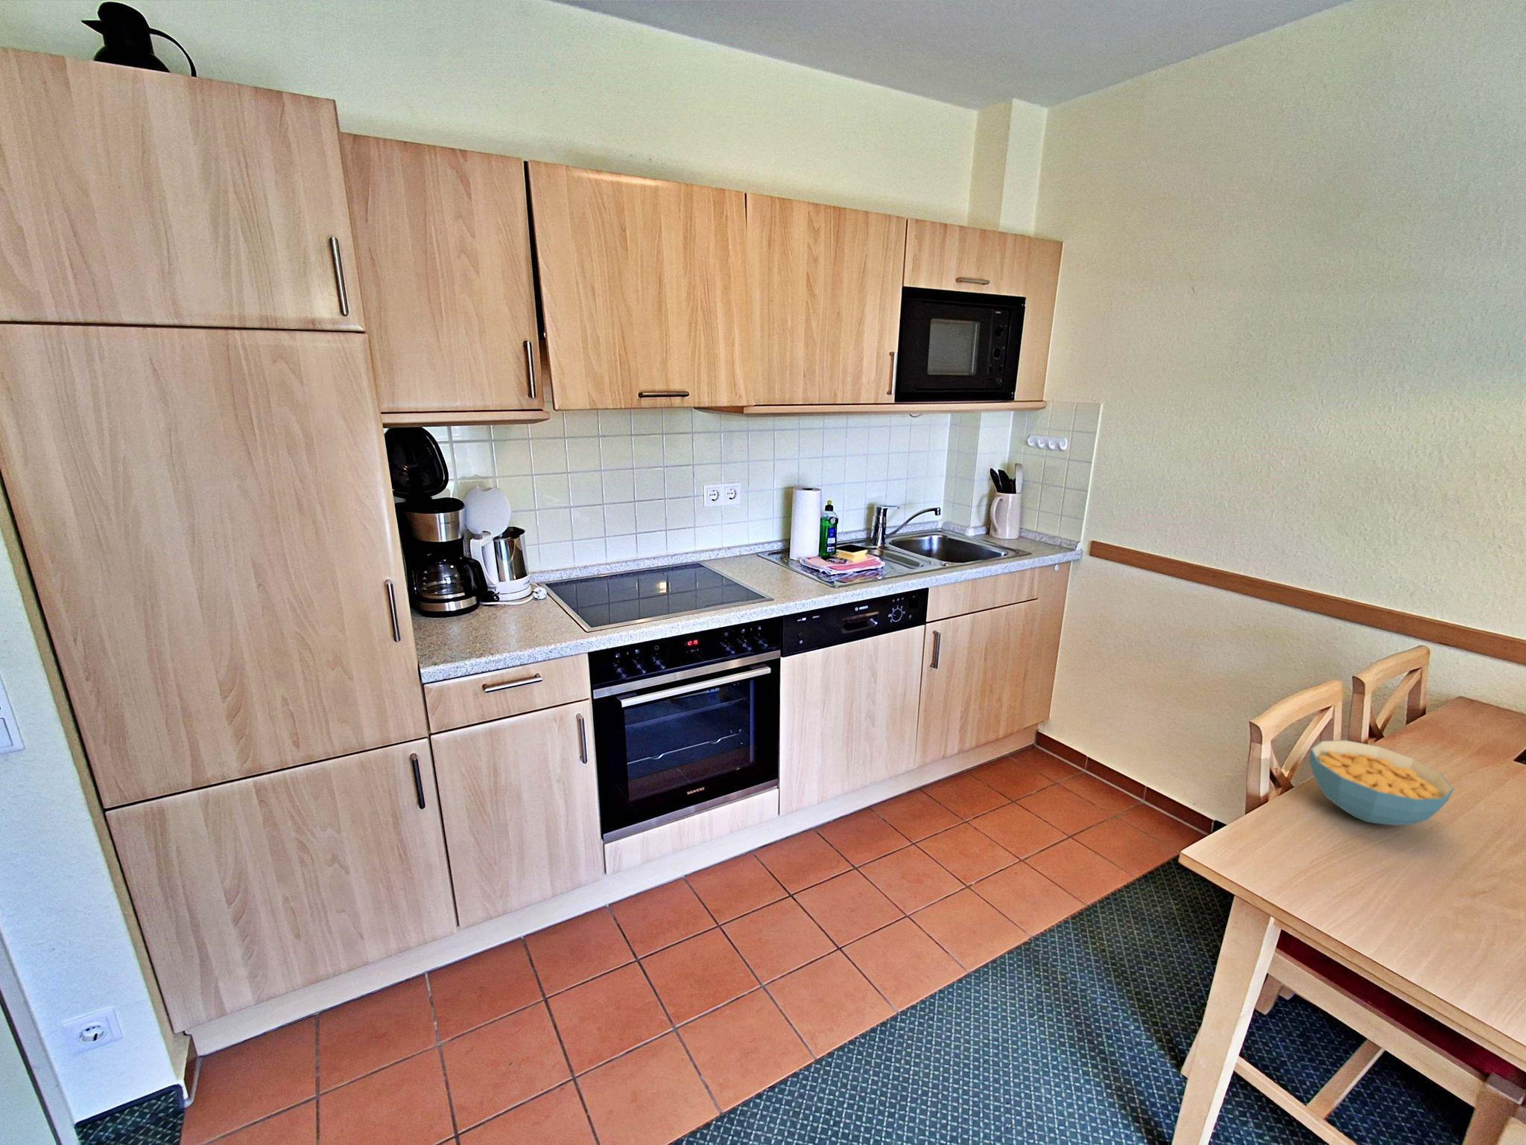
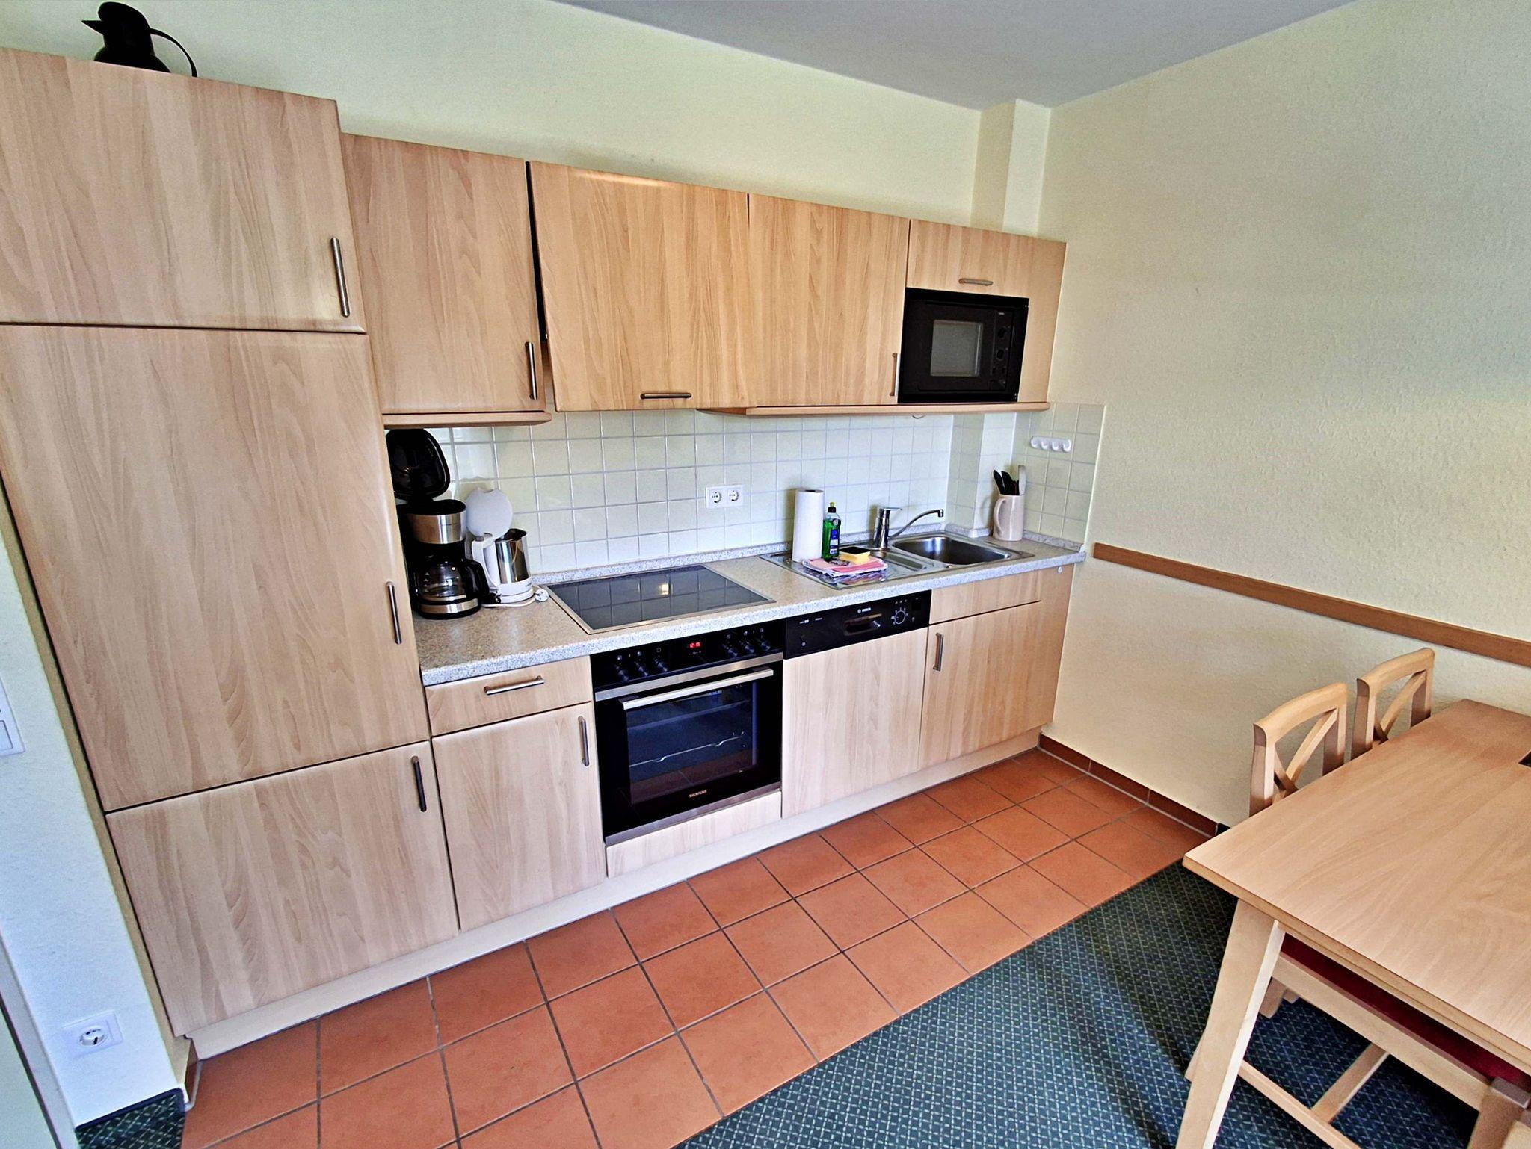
- cereal bowl (1372, 790)
